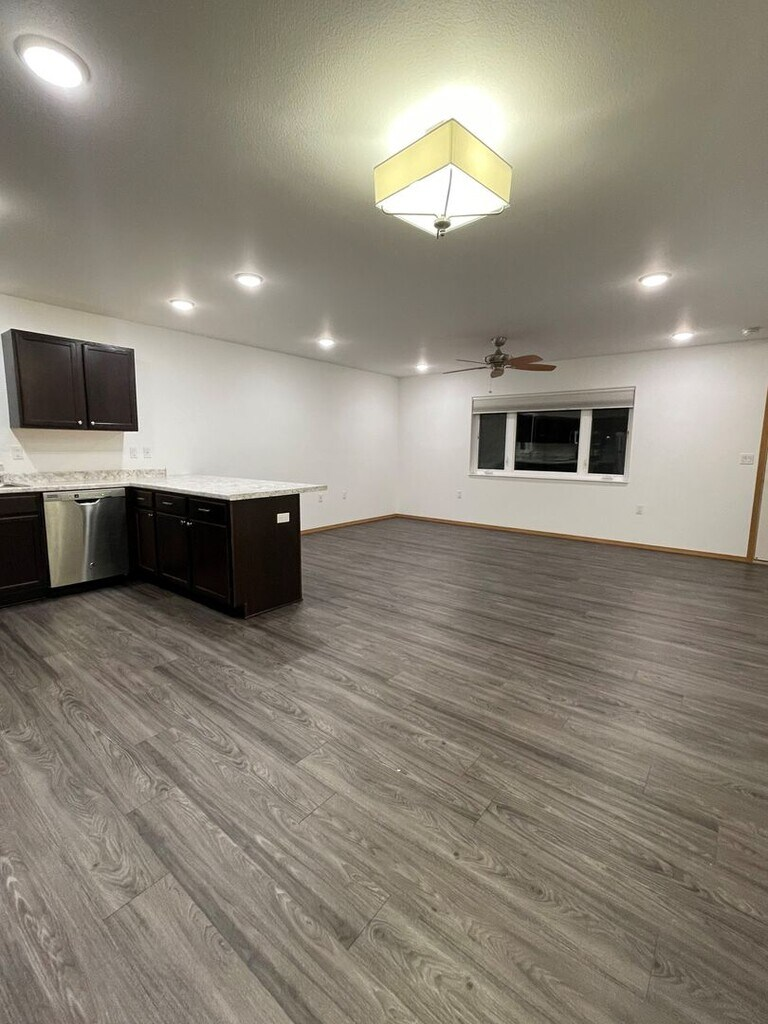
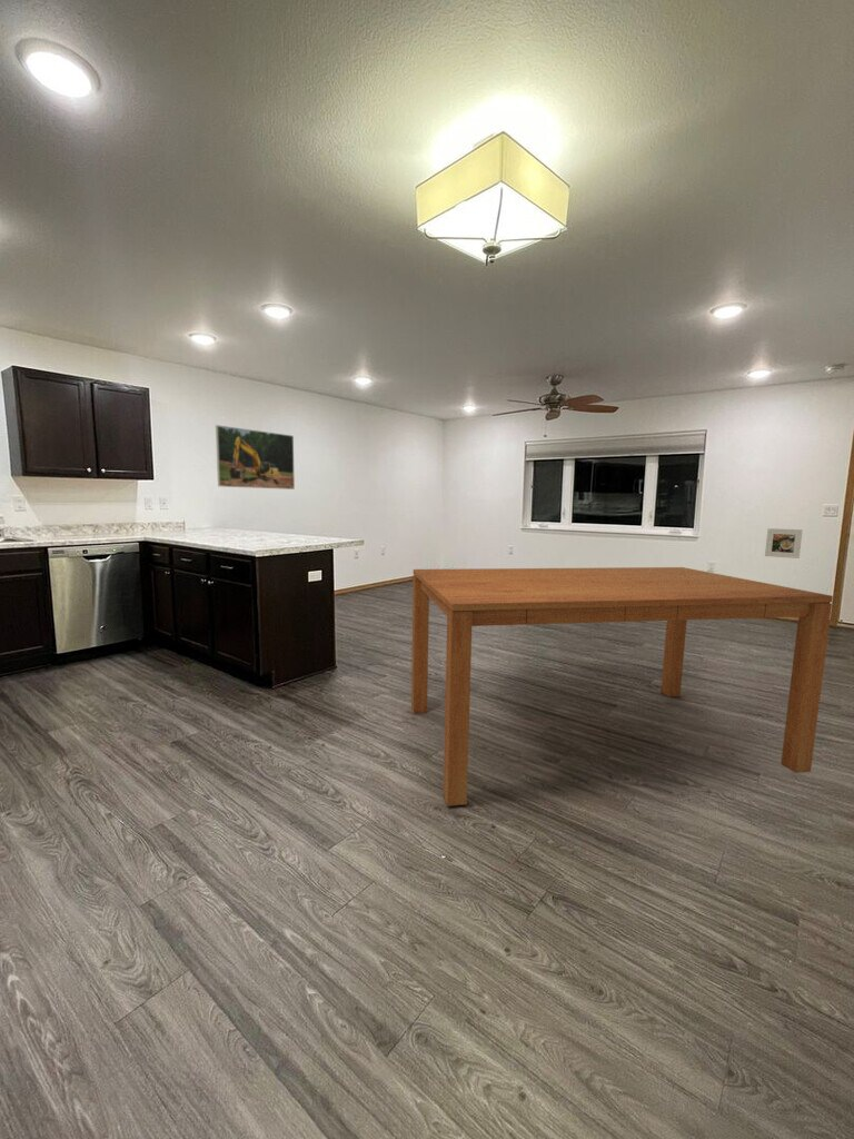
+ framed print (257, 459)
+ dining table (590, 622)
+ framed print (783, 543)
